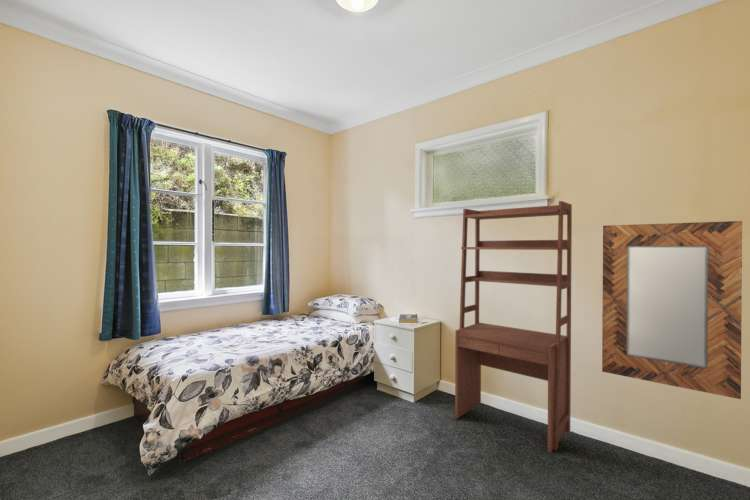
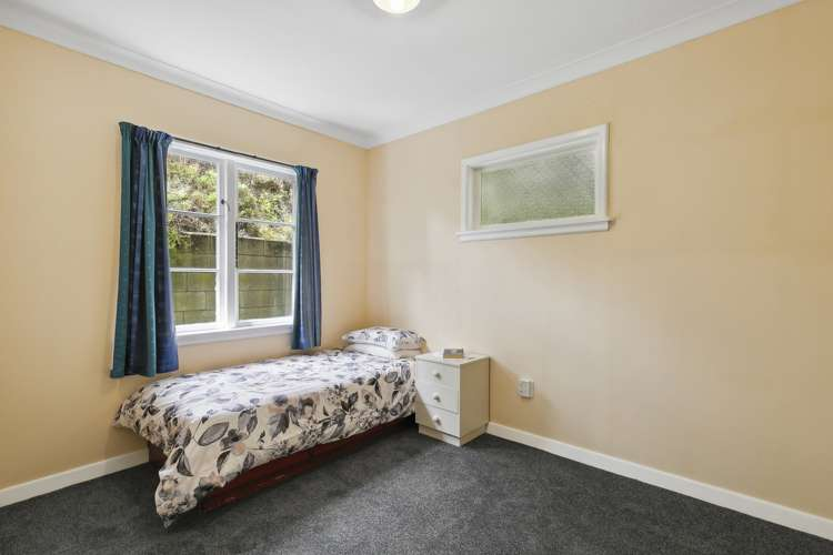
- home mirror (665, 303)
- shelving unit (510, 327)
